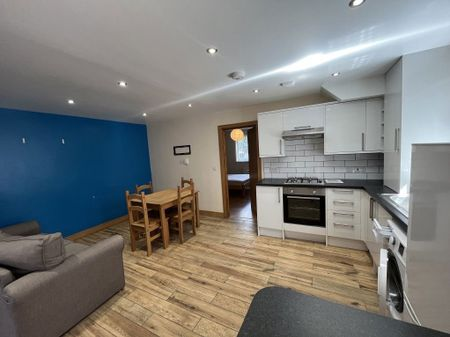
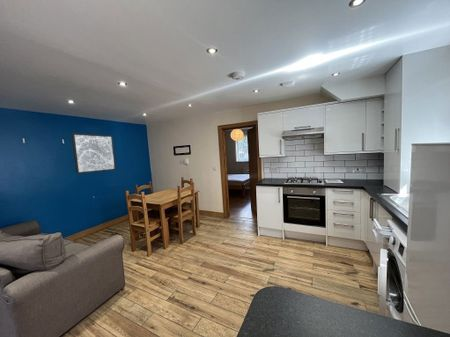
+ wall art (95, 153)
